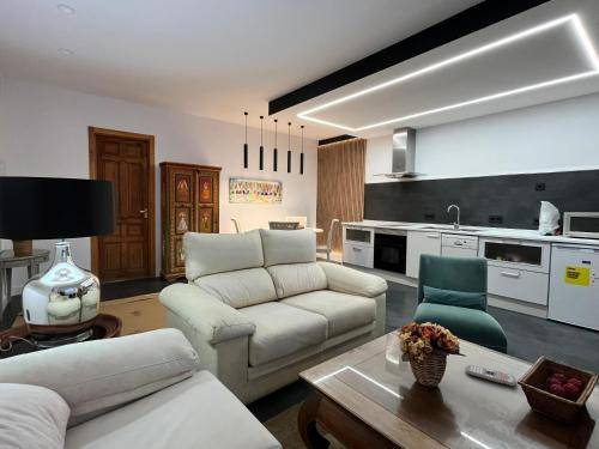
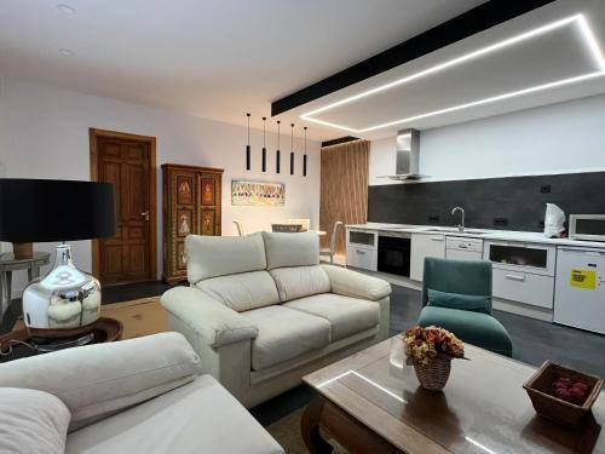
- remote control (489, 375)
